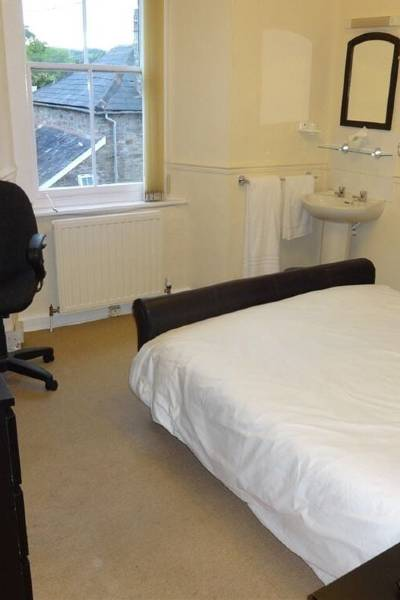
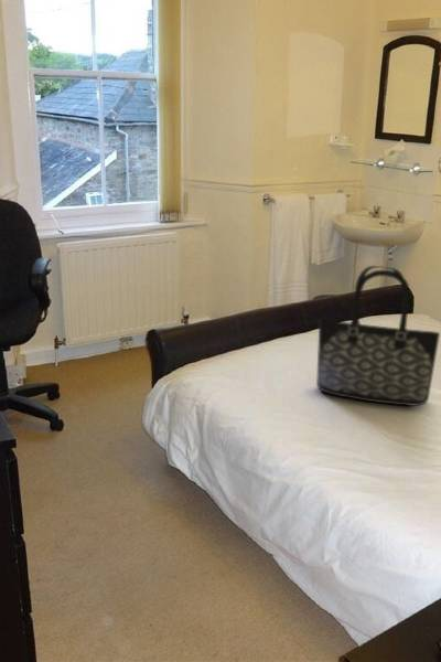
+ tote bag (377, 333)
